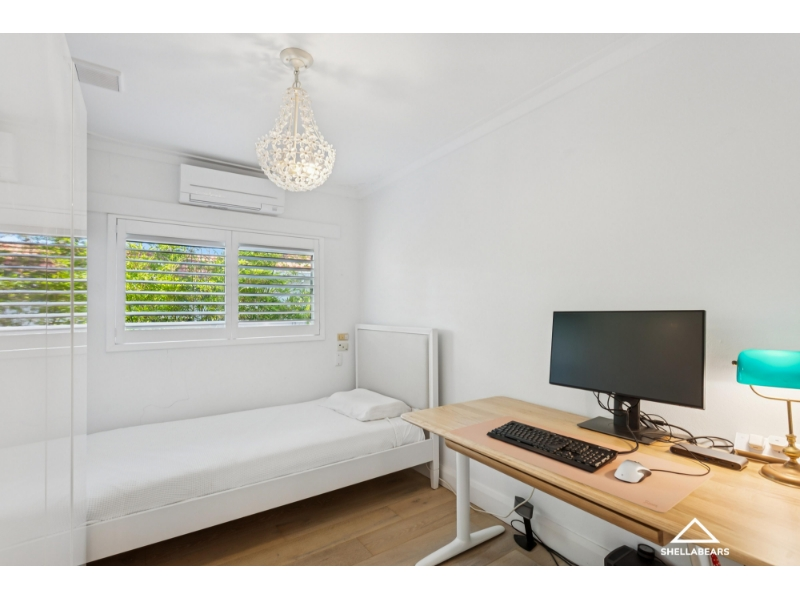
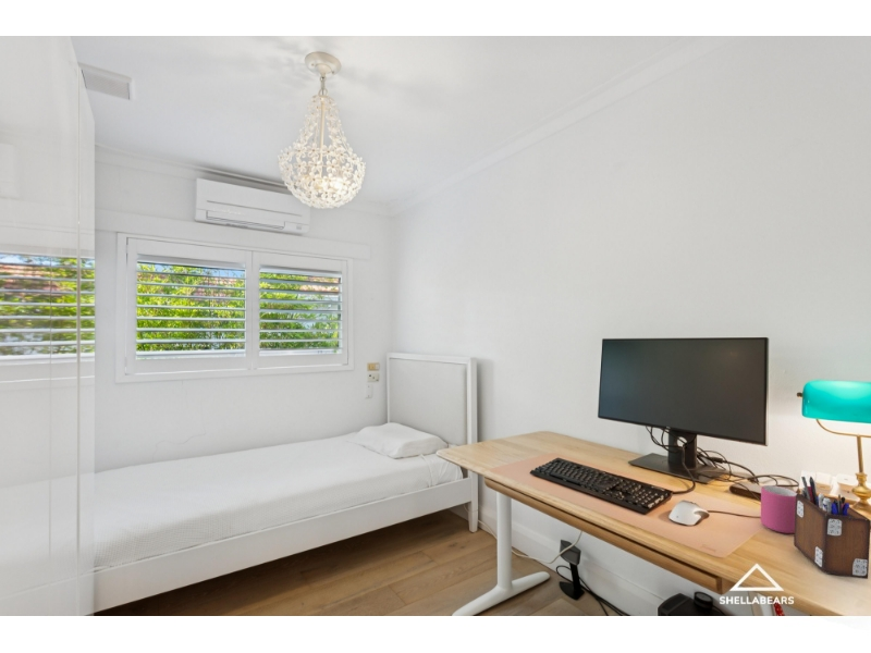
+ mug (778, 507)
+ desk organizer (830, 522)
